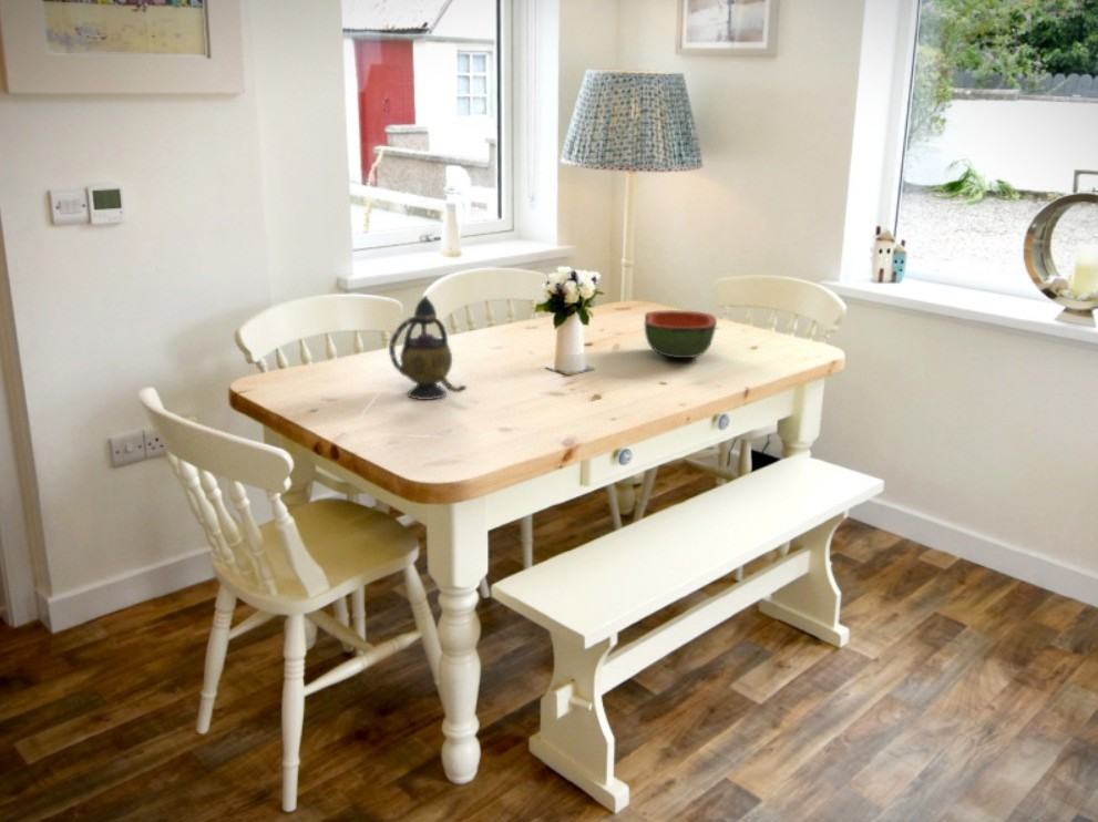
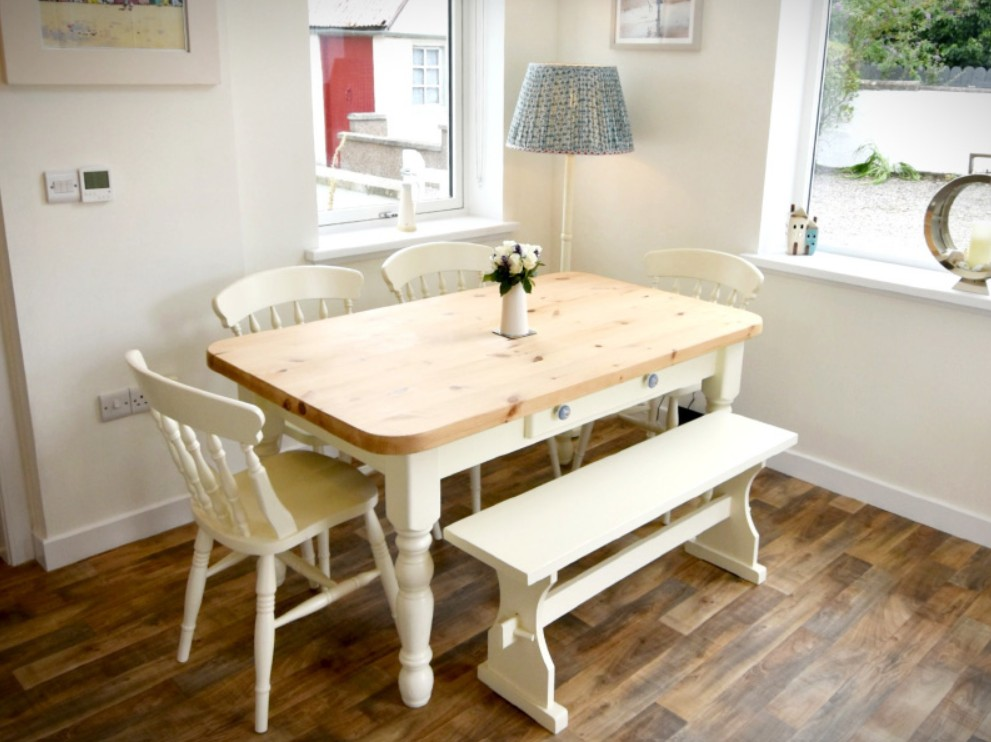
- bowl (679, 337)
- teapot (433, 349)
